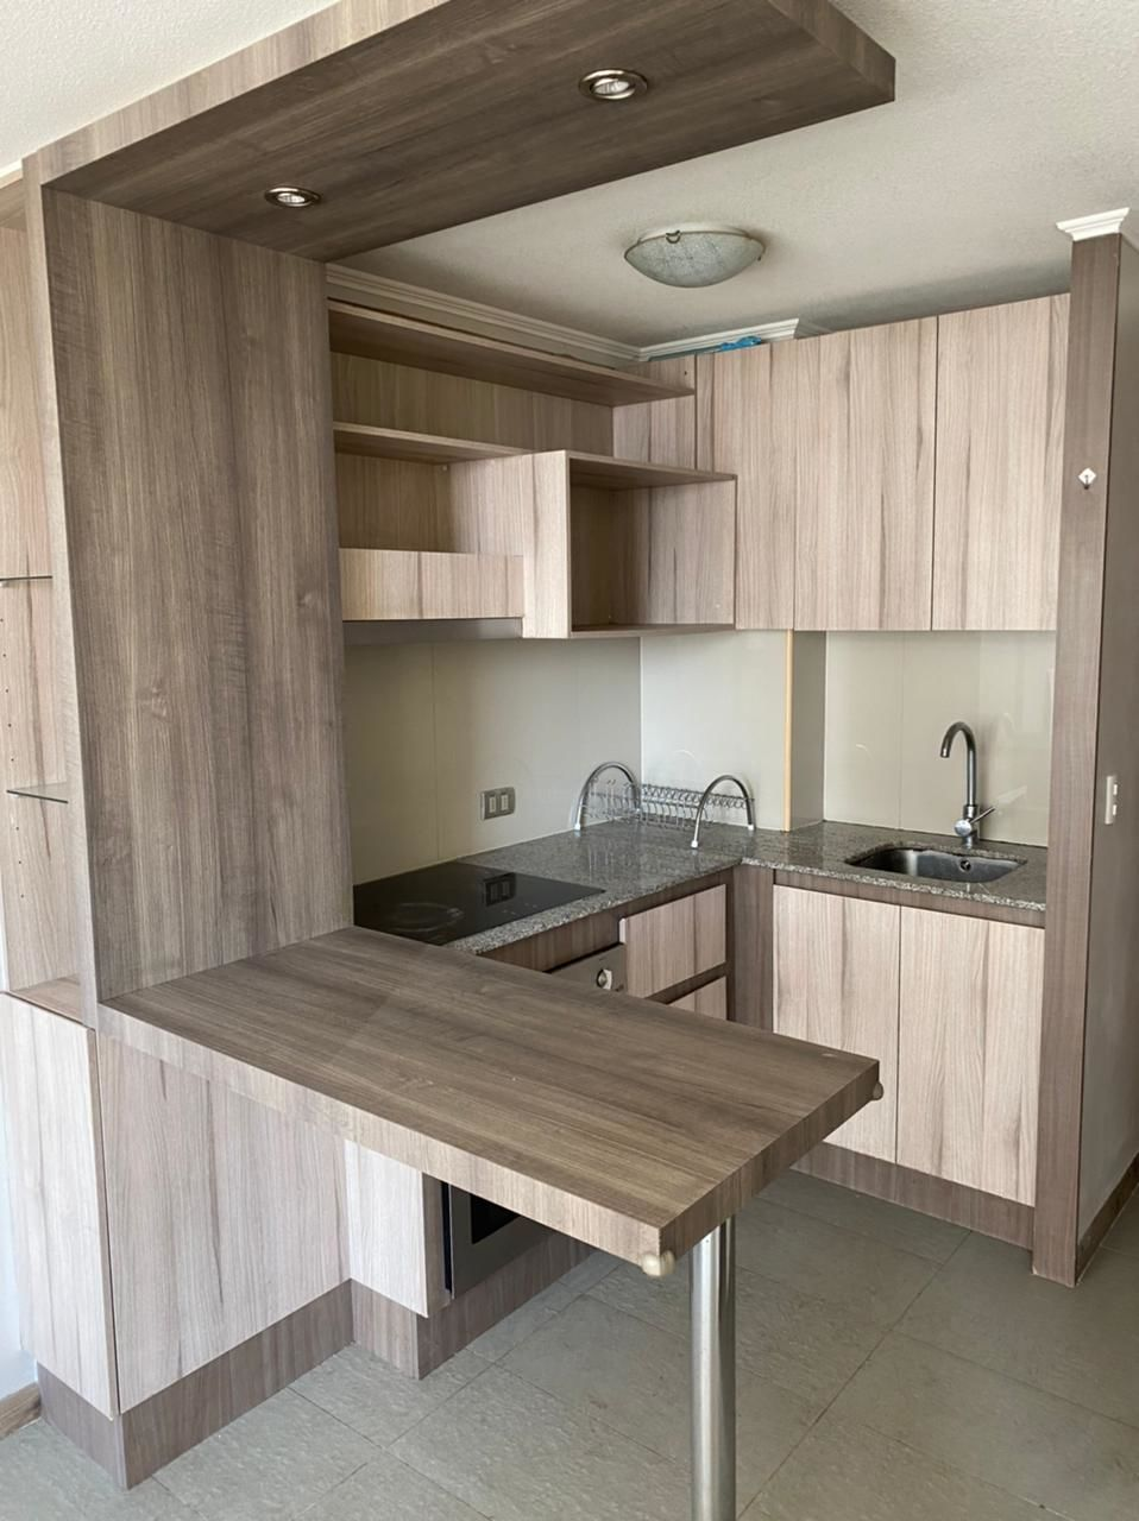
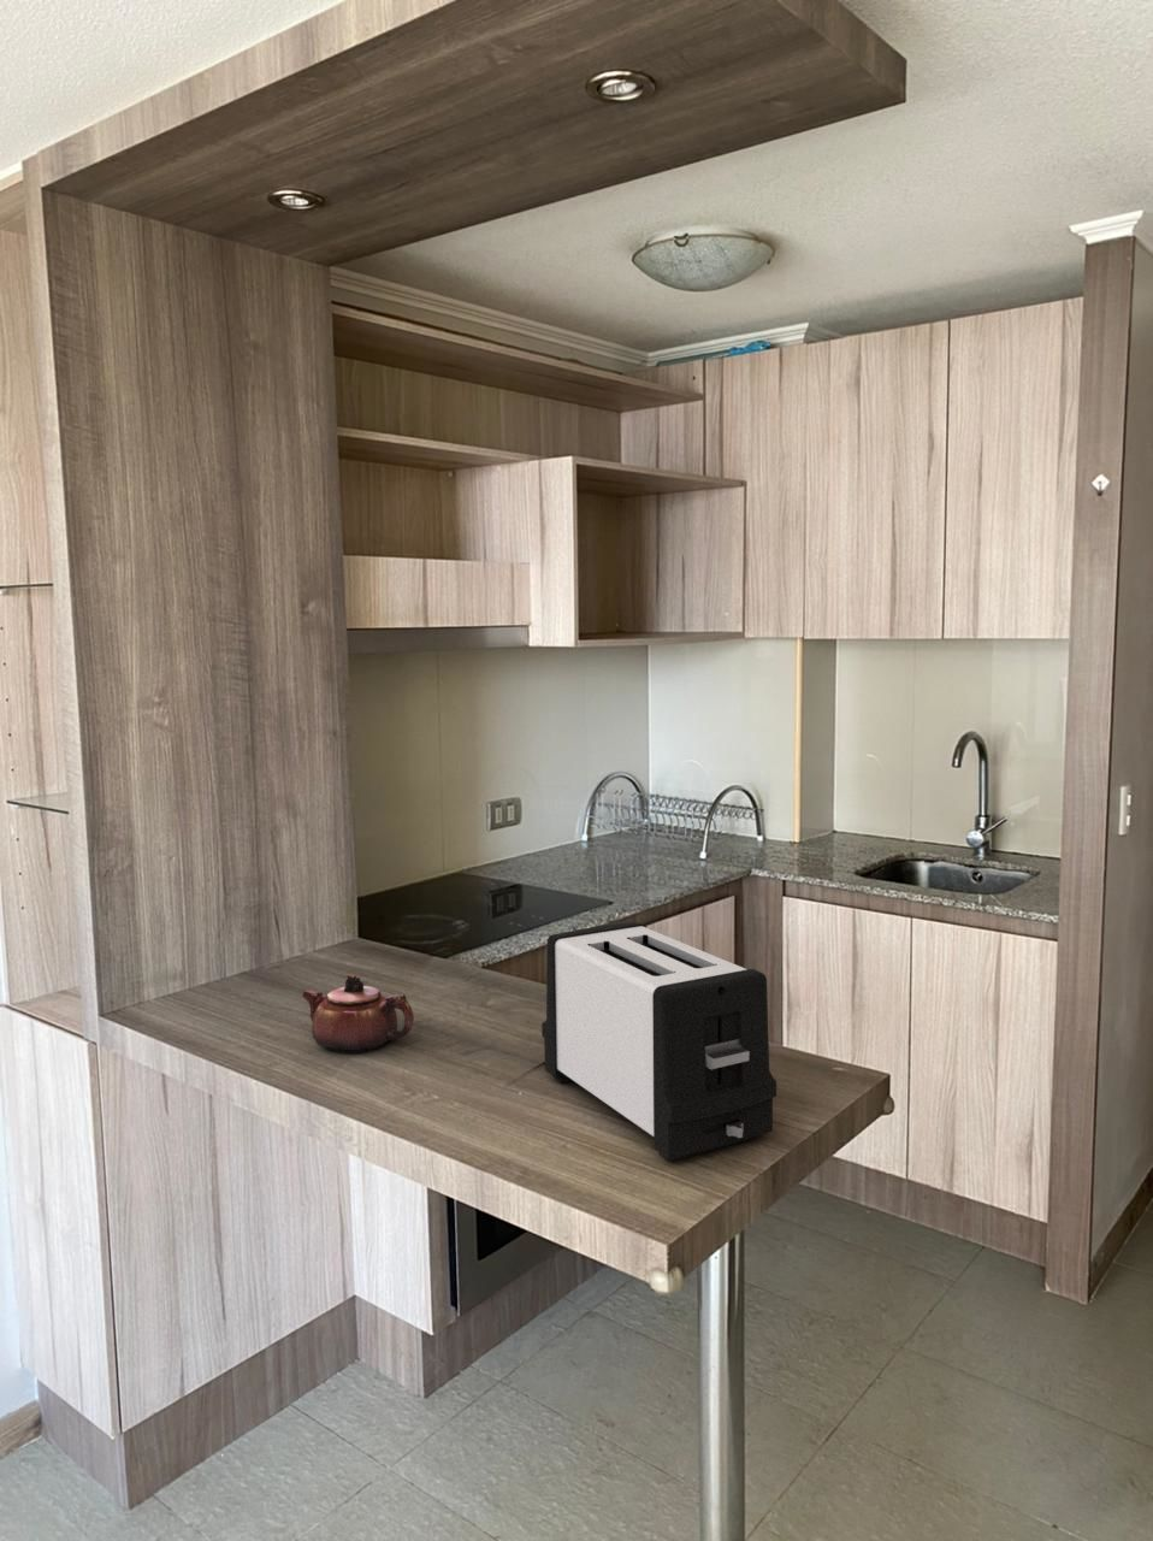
+ toaster (653, 1031)
+ teapot (356, 1009)
